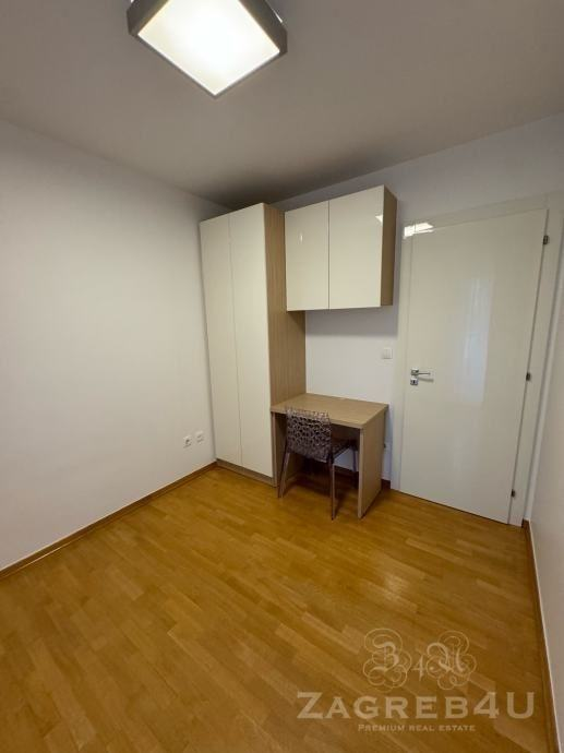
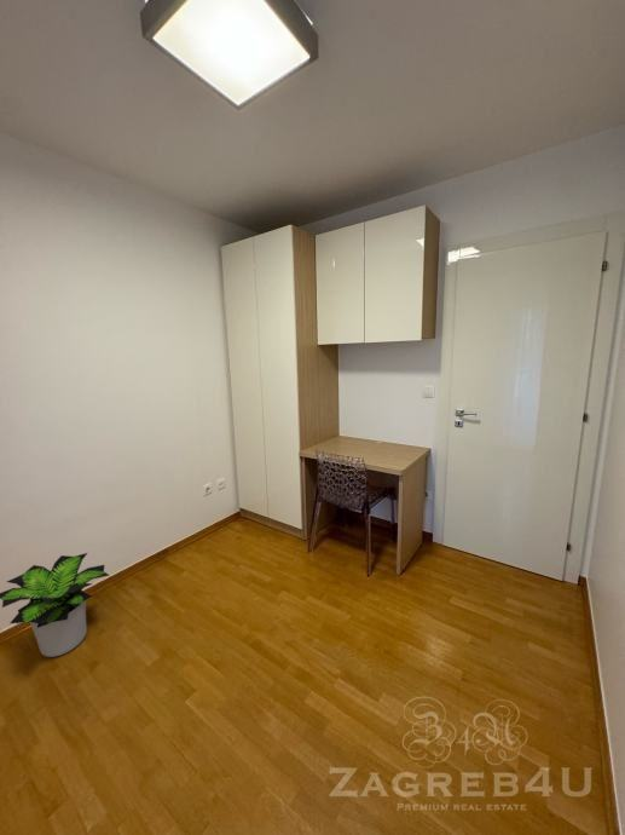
+ potted plant (62, 606)
